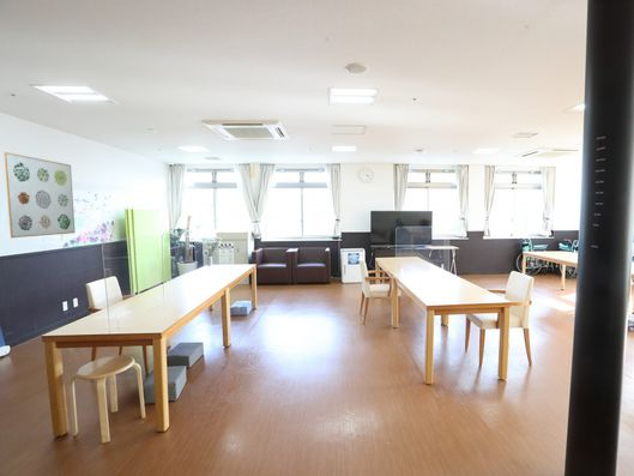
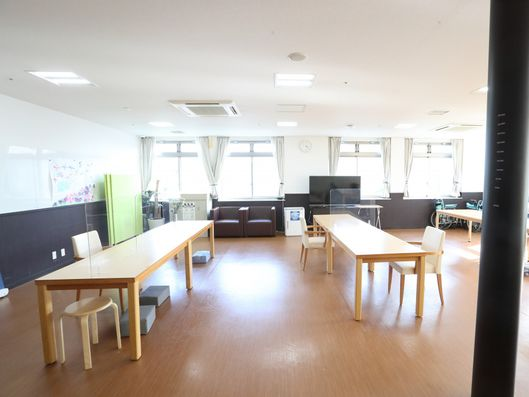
- wall art (43, 197)
